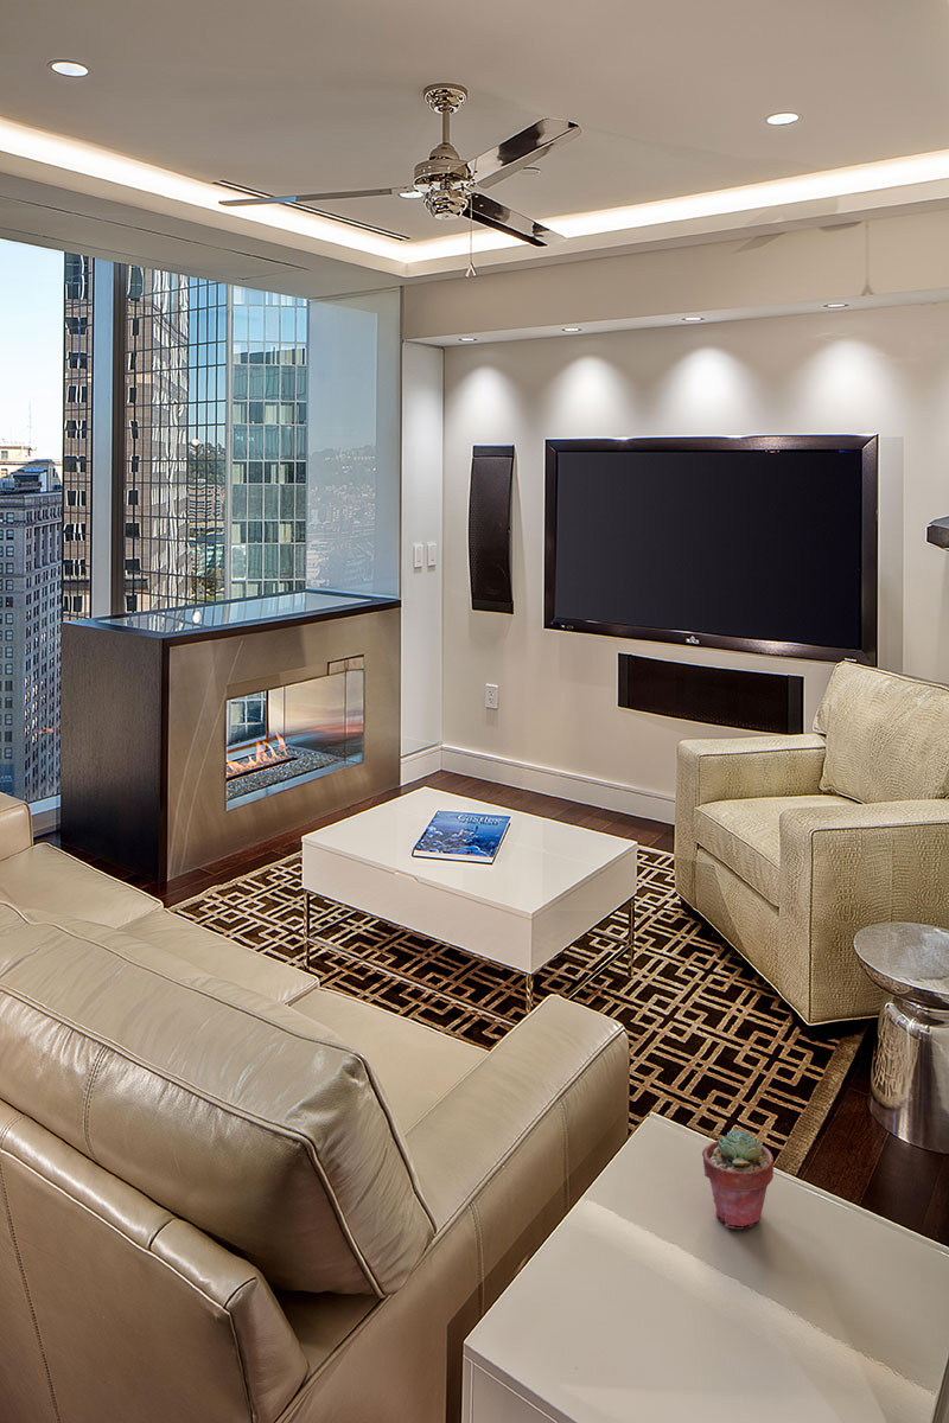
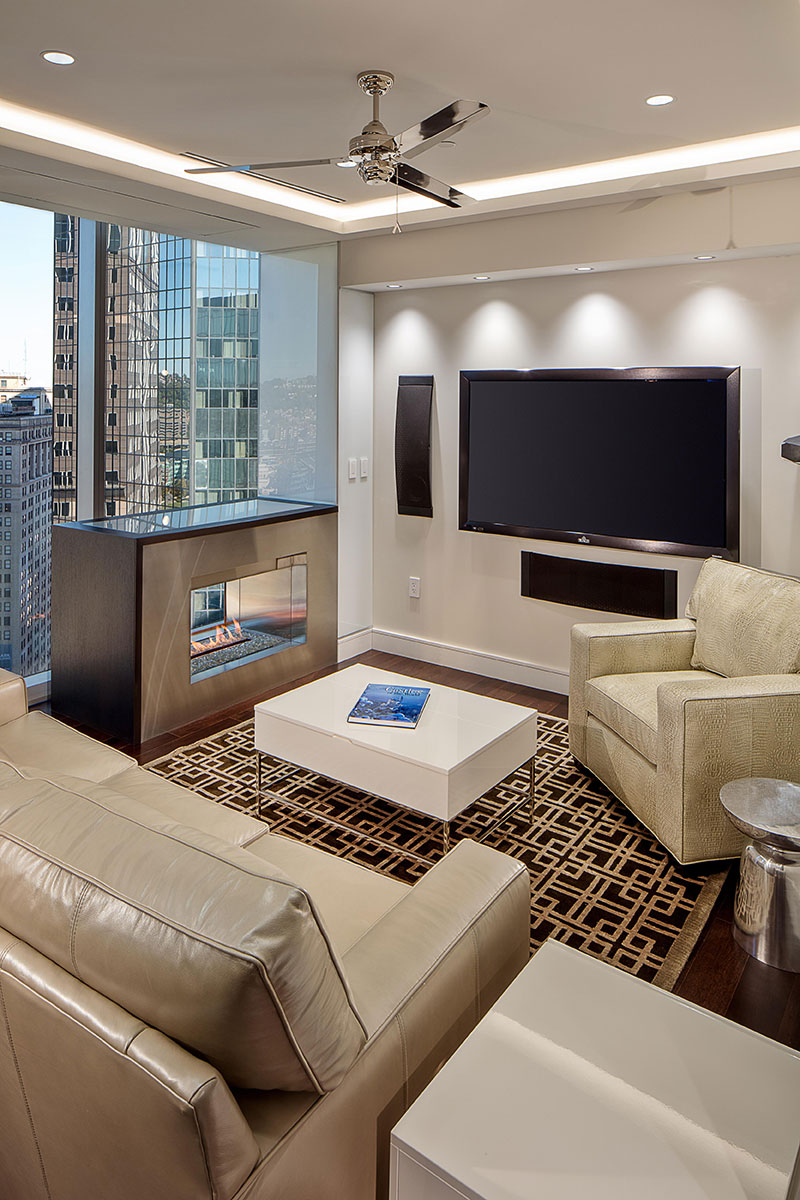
- potted succulent (738, 1172)
